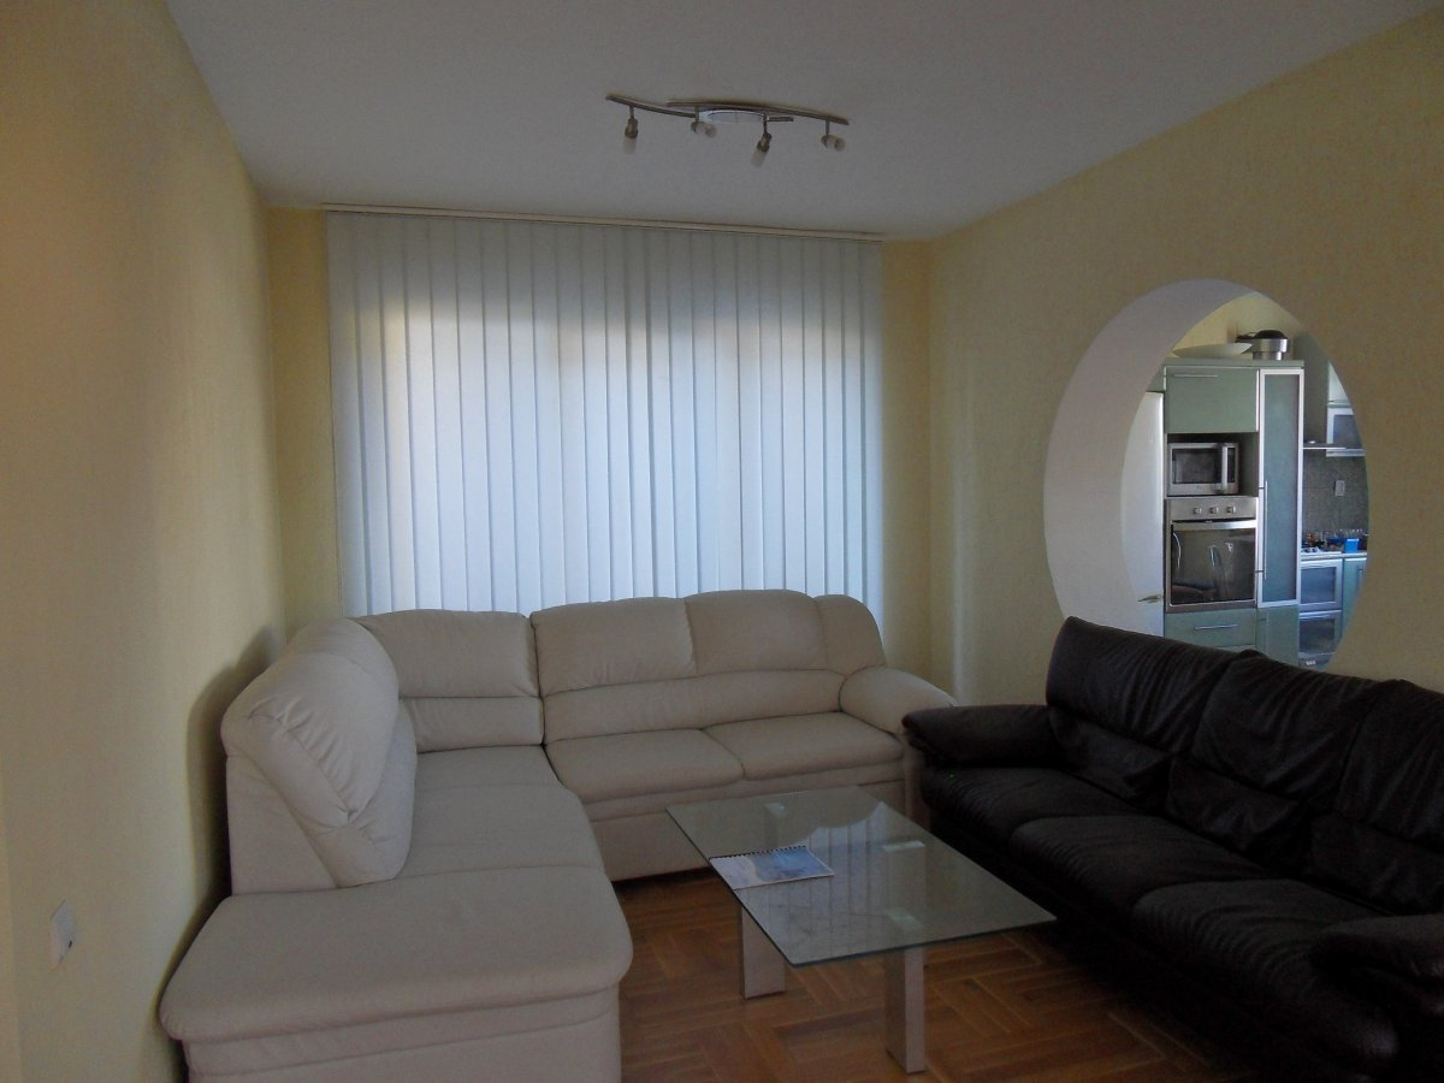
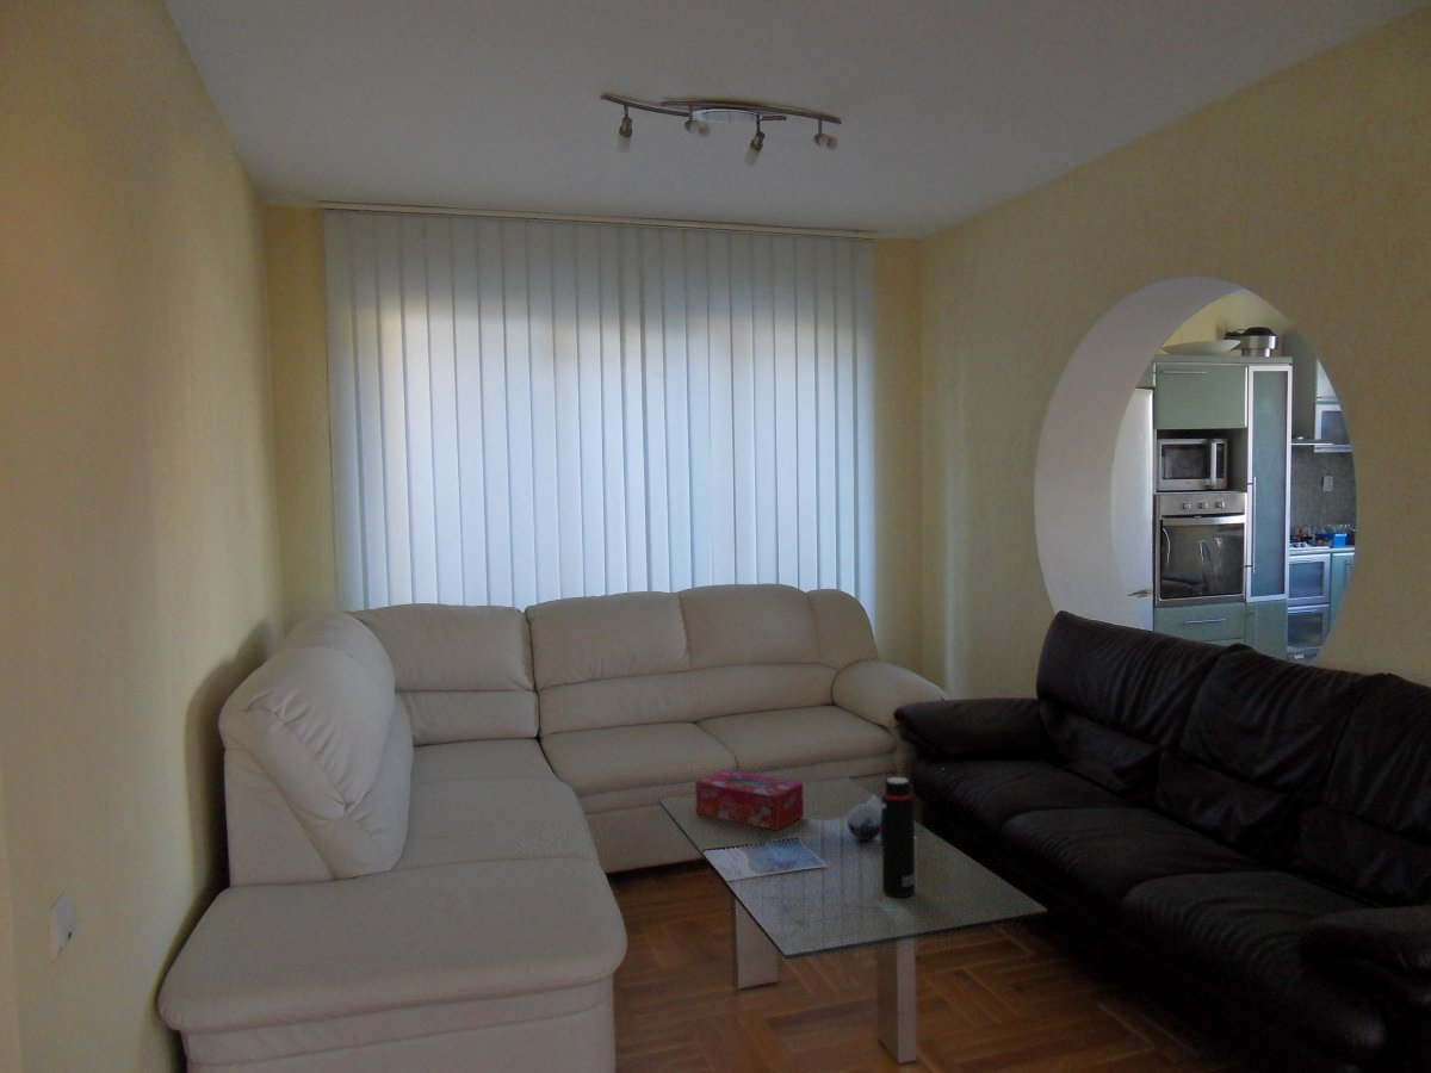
+ water bottle (896, 836)
+ tissue box (749, 798)
+ decorative orb (865, 821)
